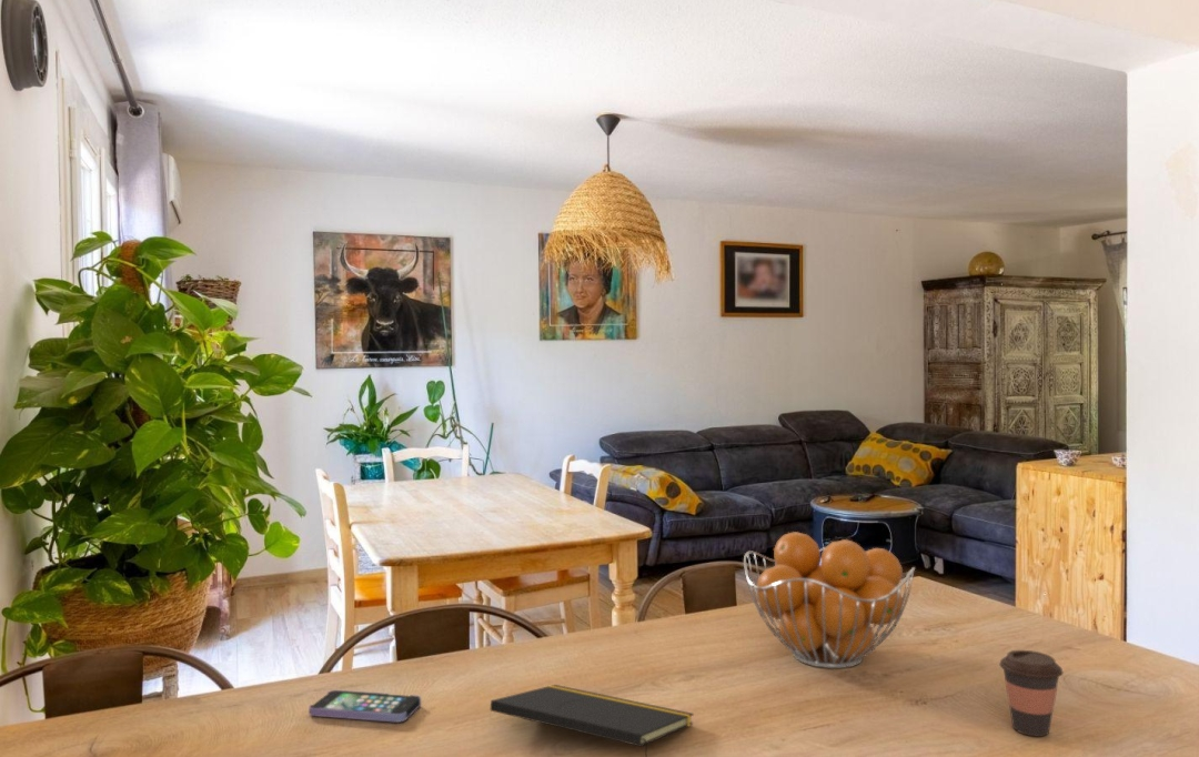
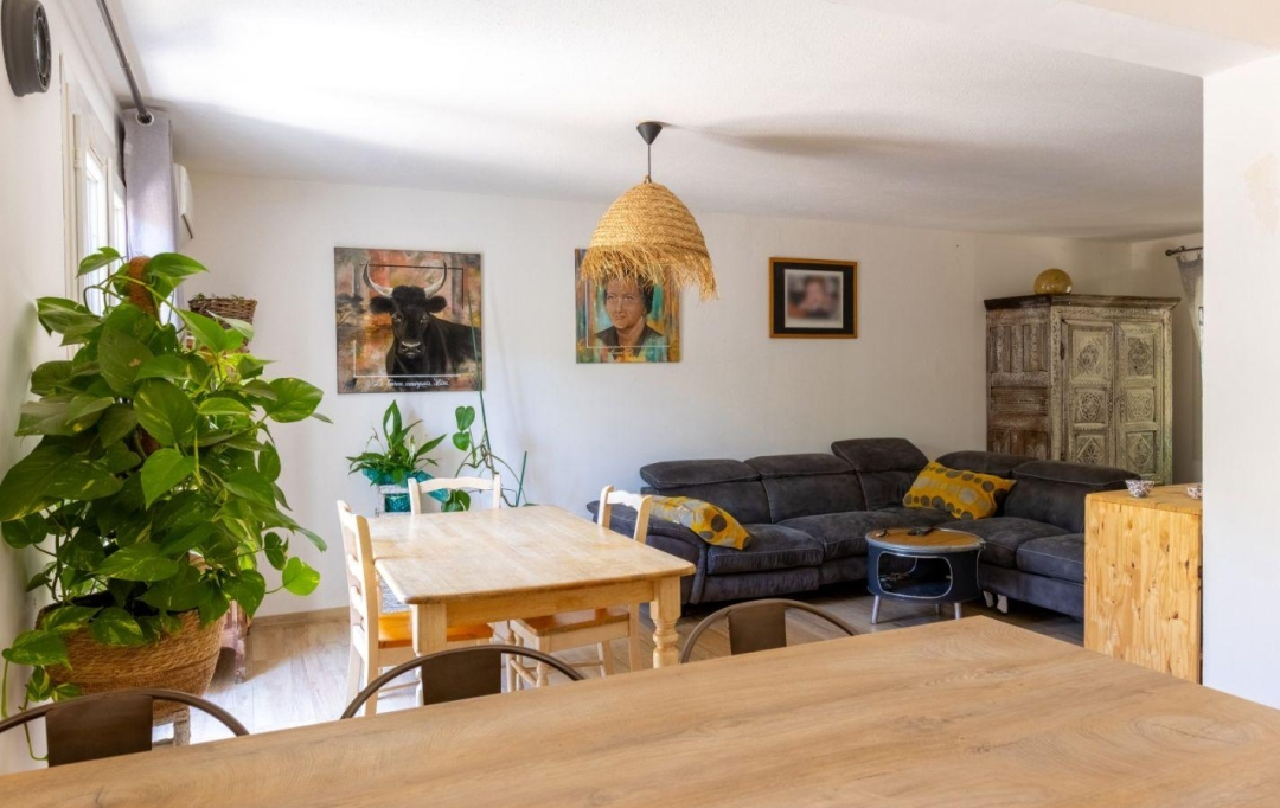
- fruit basket (827, 596)
- coffee cup (1030, 693)
- notepad (593, 711)
- smartphone (365, 705)
